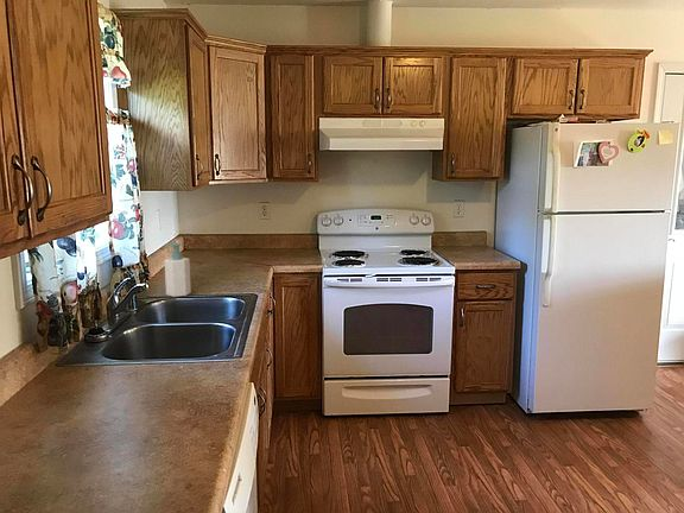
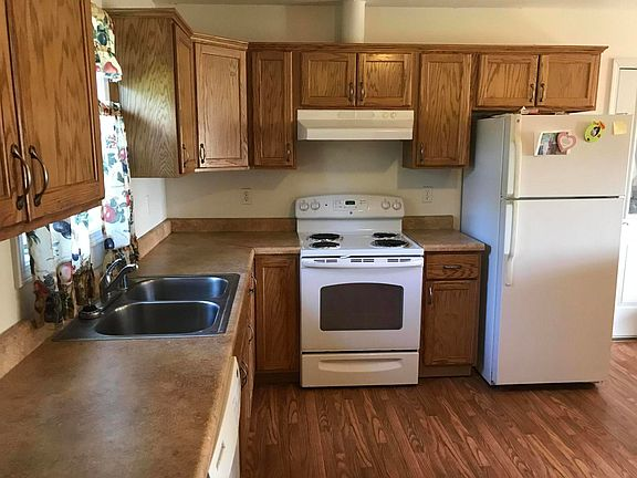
- soap bottle (177, 268)
